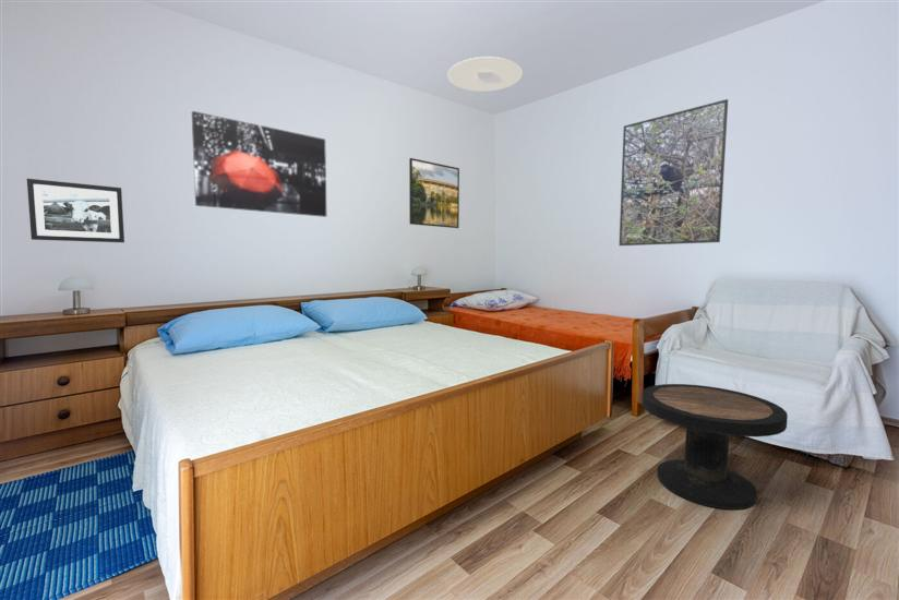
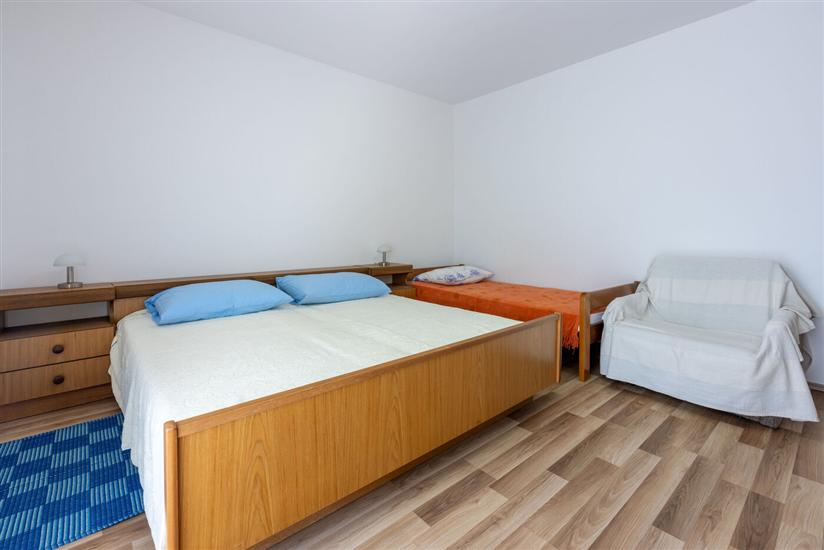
- picture frame (79, 212)
- ceiling light (484, 71)
- side table (706, 443)
- wall art (265, 169)
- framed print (435, 194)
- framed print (668, 179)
